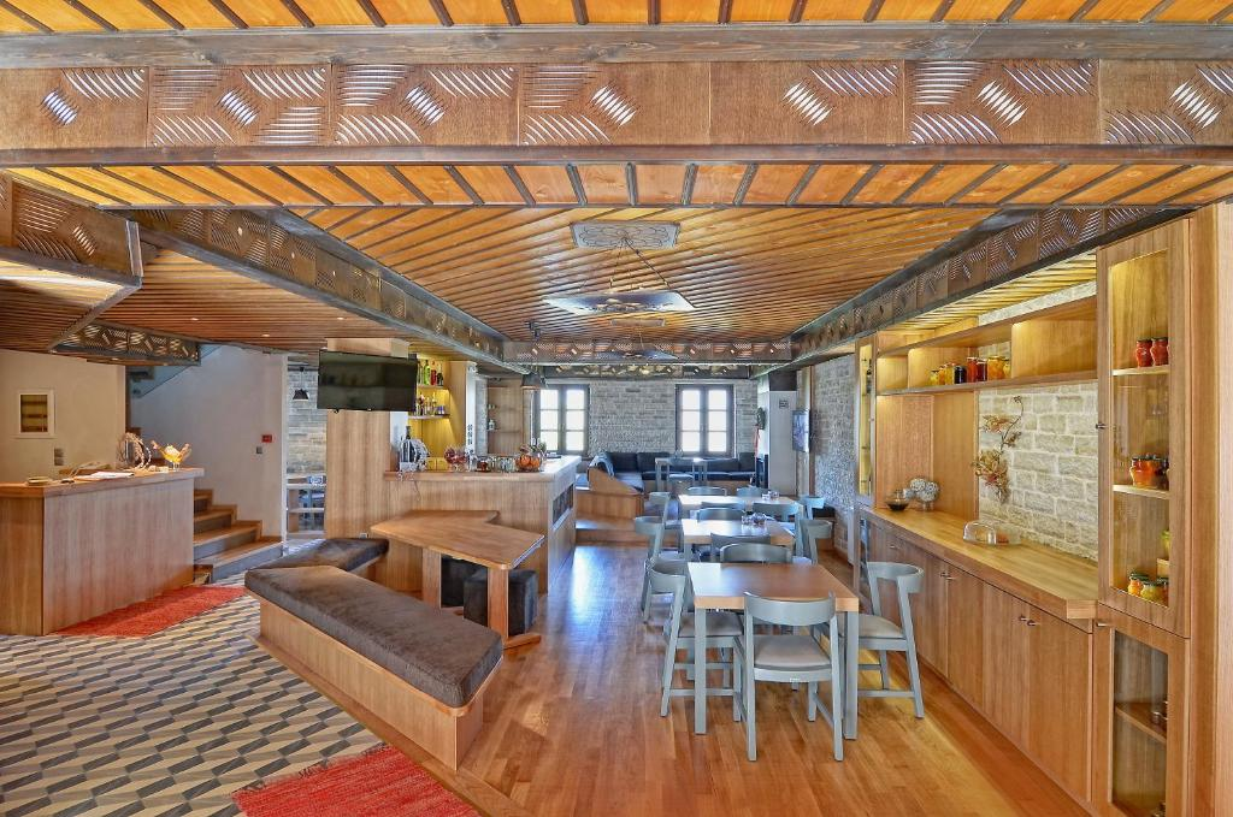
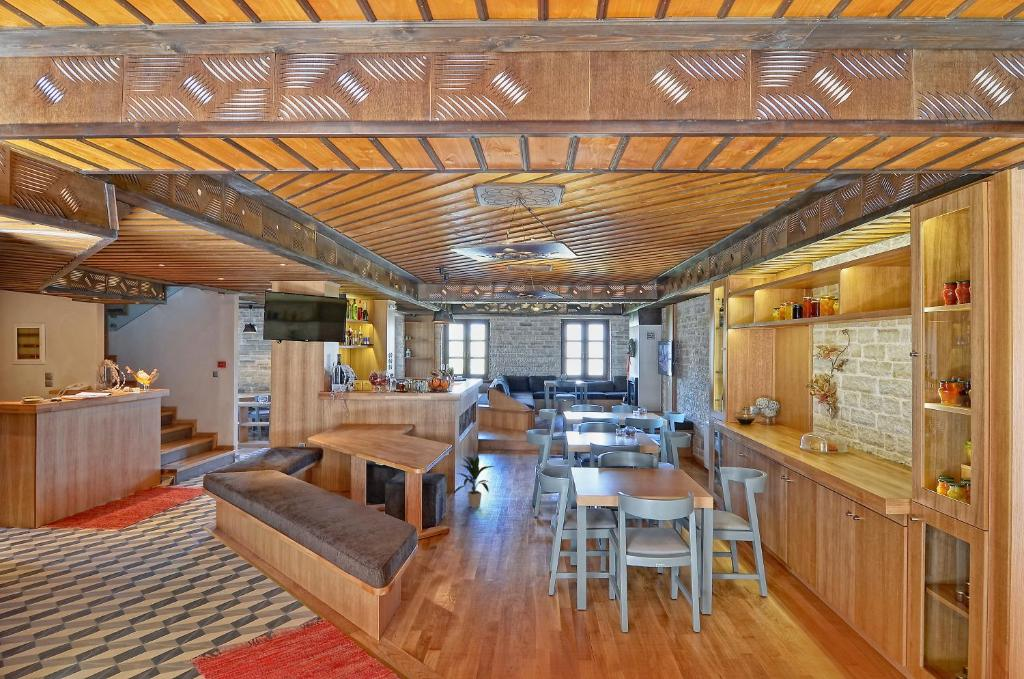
+ indoor plant (472, 480)
